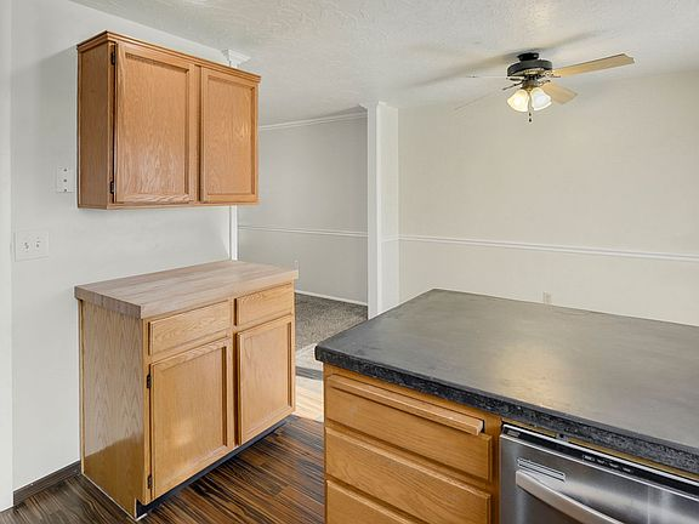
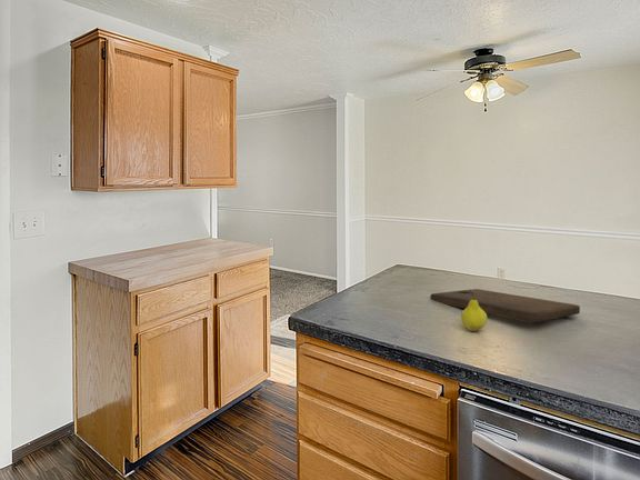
+ cutting board (499, 302)
+ fruit (473, 309)
